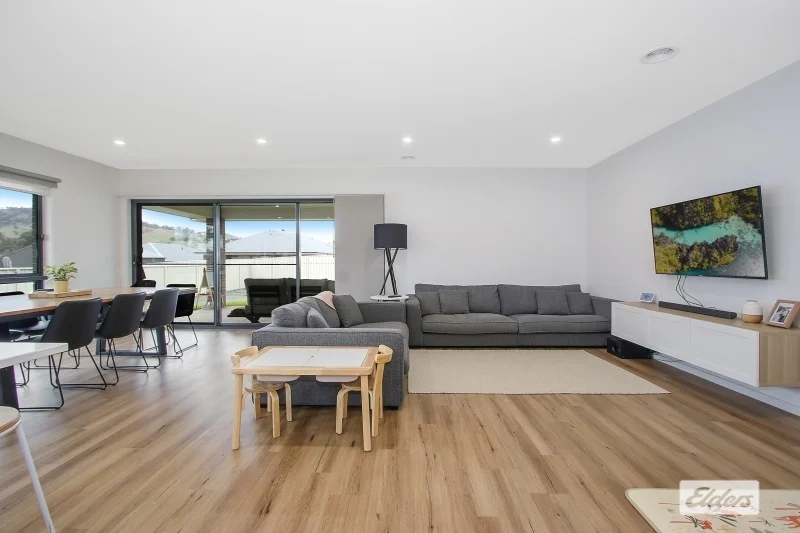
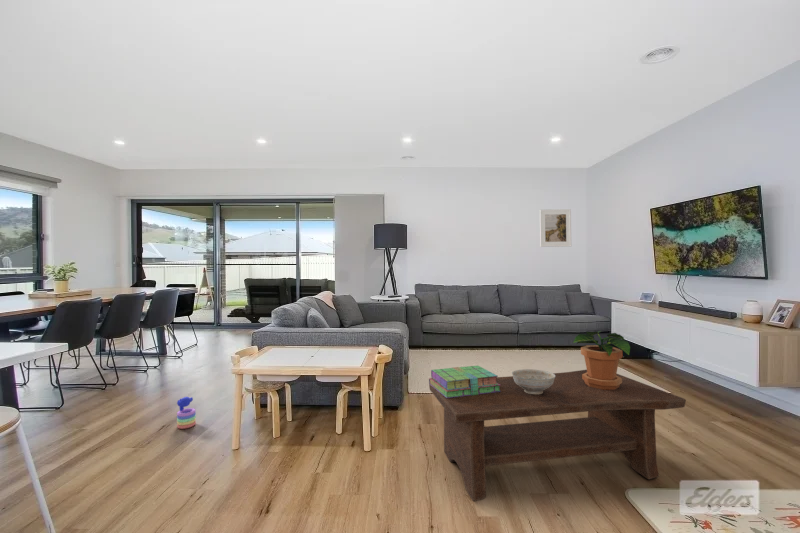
+ stack of books (463, 379)
+ decorative bowl (533, 382)
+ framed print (555, 228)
+ coffee table (544, 426)
+ potted plant (602, 359)
+ stacking toy (186, 411)
